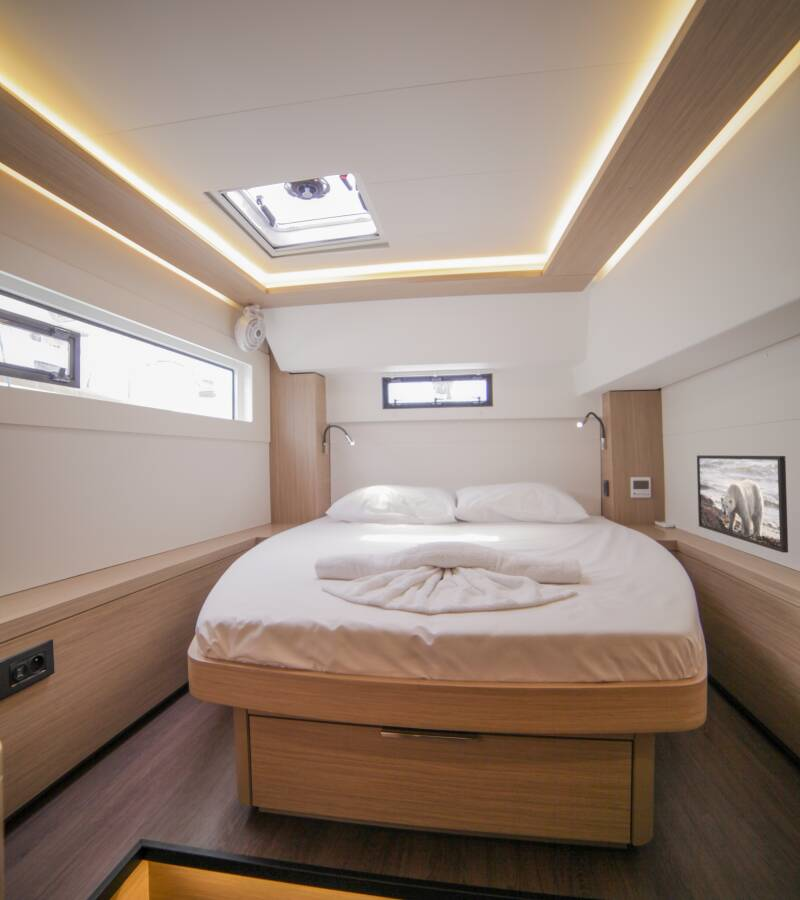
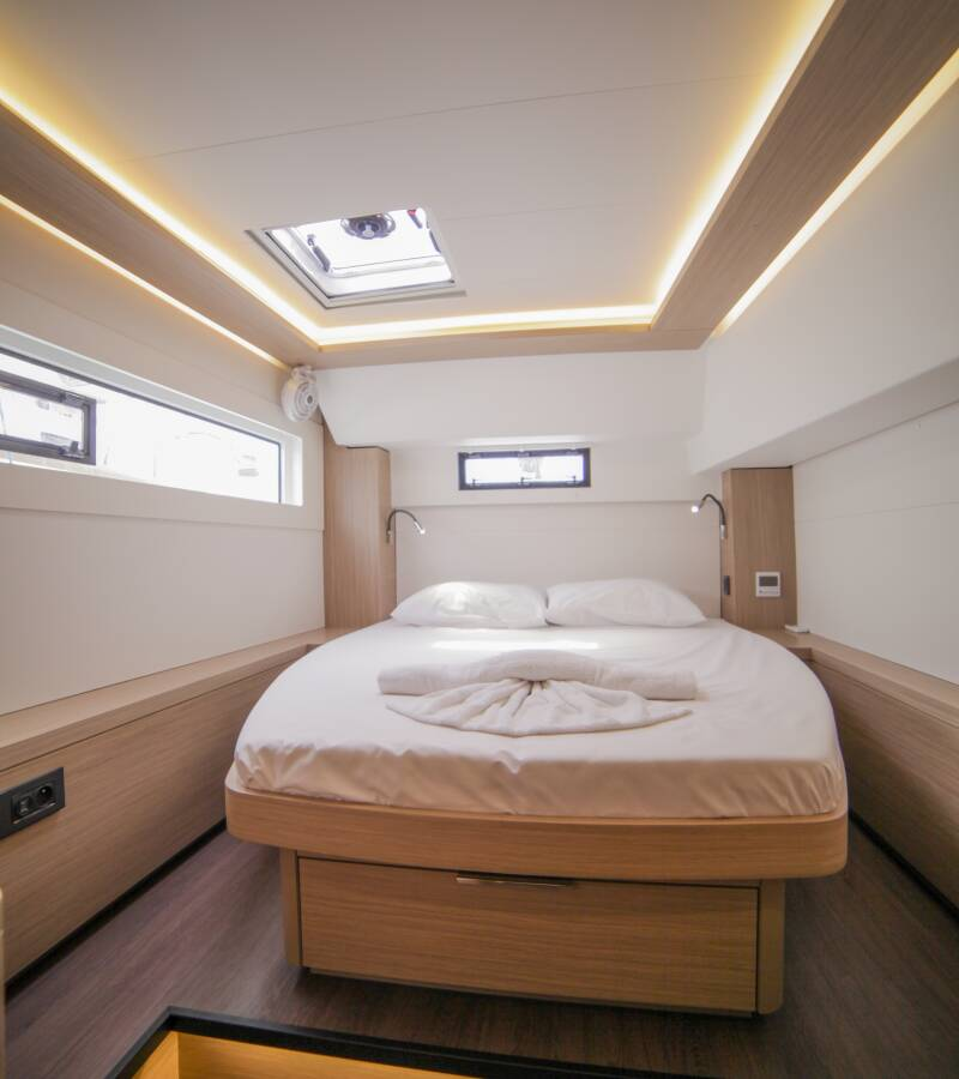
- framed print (735, 496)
